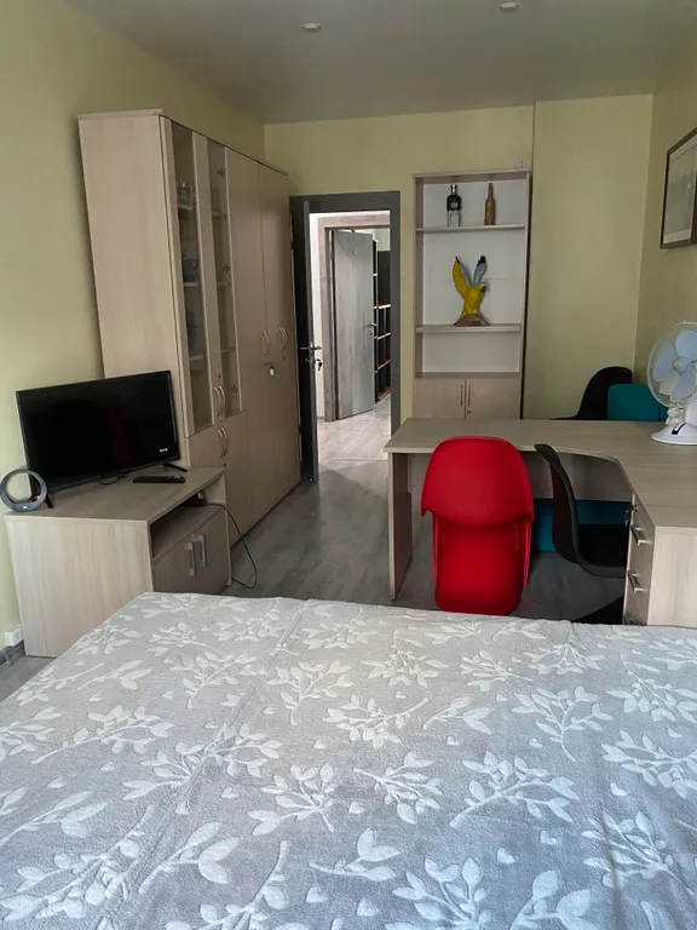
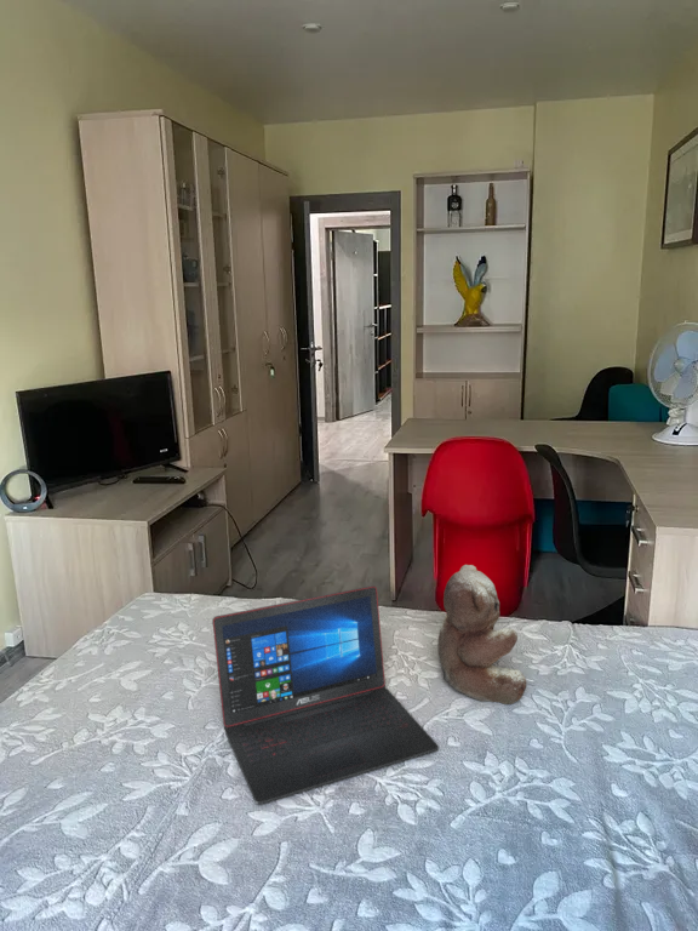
+ teddy bear (488, 624)
+ laptop (324, 682)
